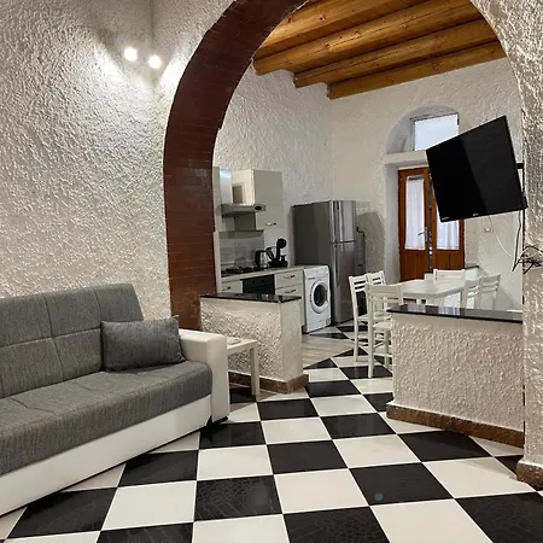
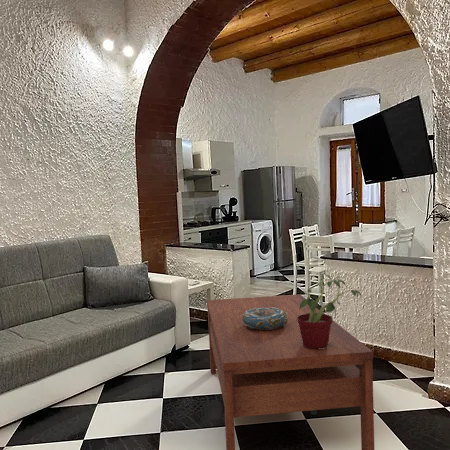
+ potted plant (329, 307)
+ decorative bowl (265, 317)
+ coffee table (272, 364)
